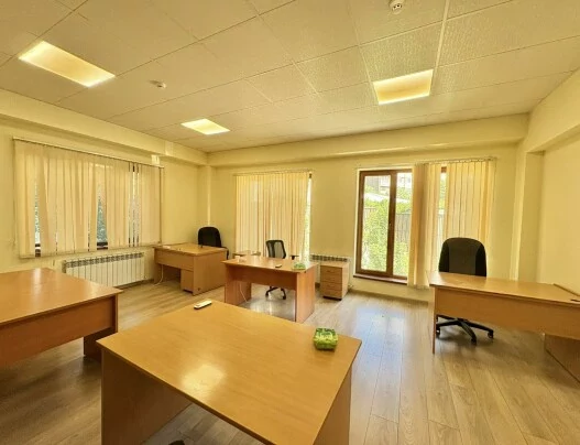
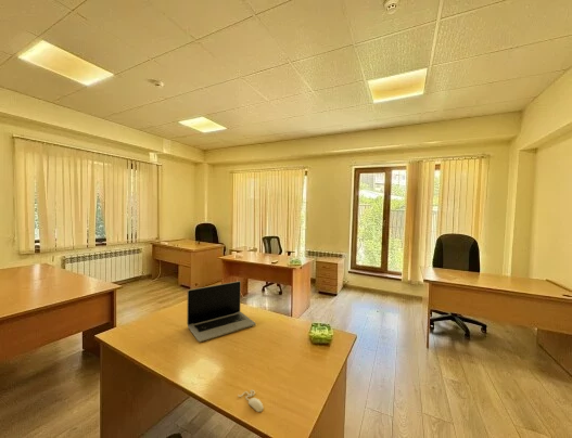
+ laptop (221, 308)
+ computer mouse (253, 398)
